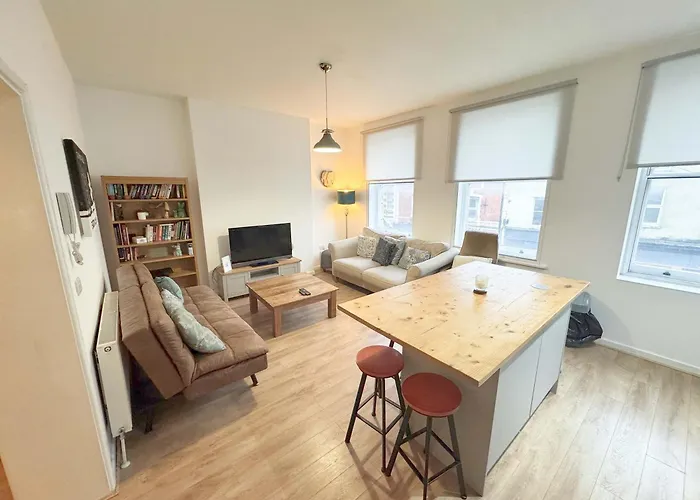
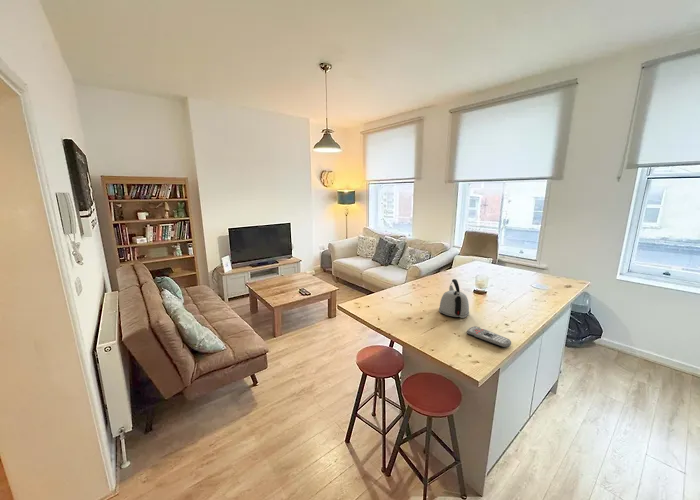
+ kettle (454, 296)
+ remote control (488, 336)
